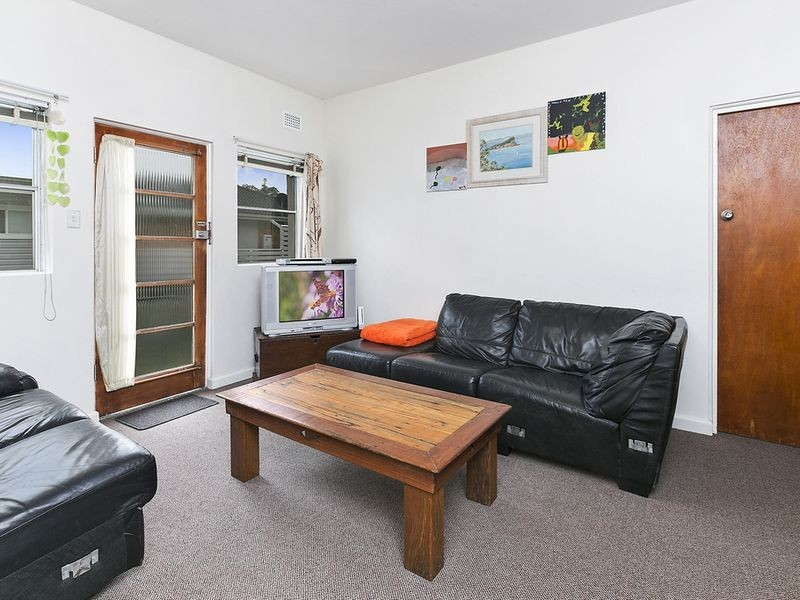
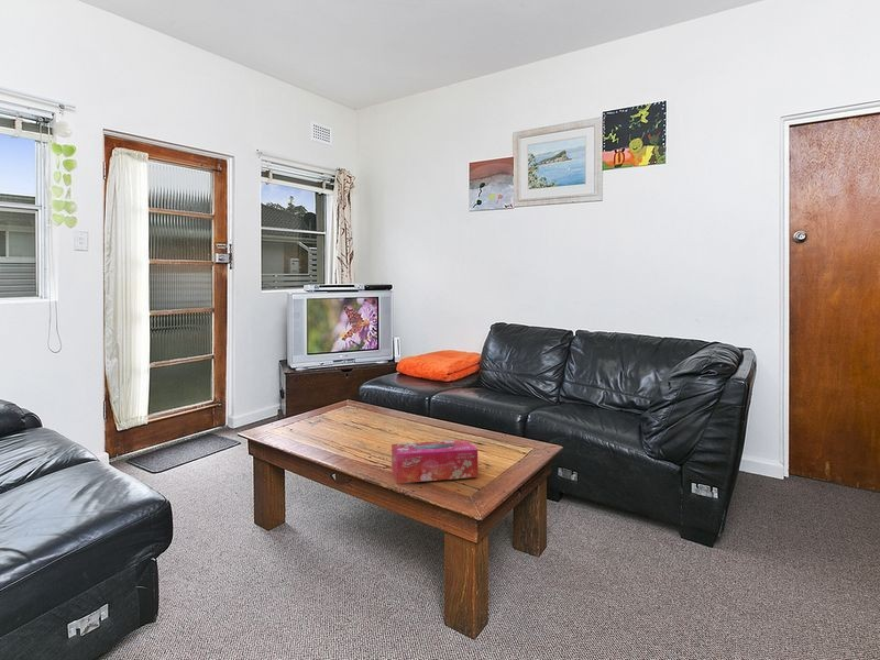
+ tissue box (433, 460)
